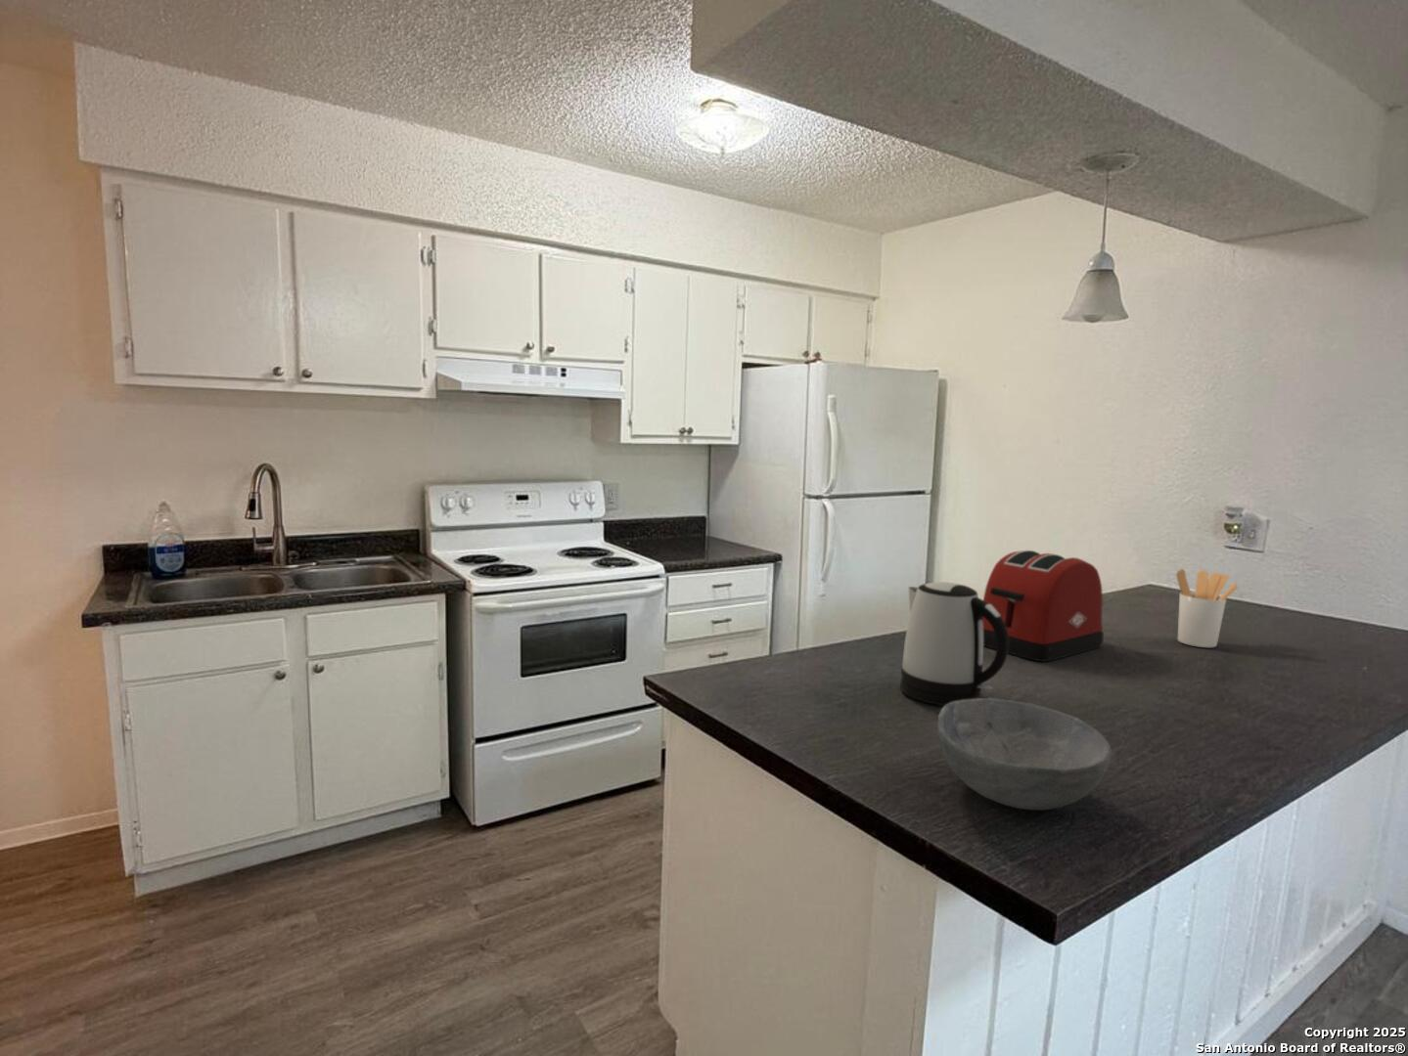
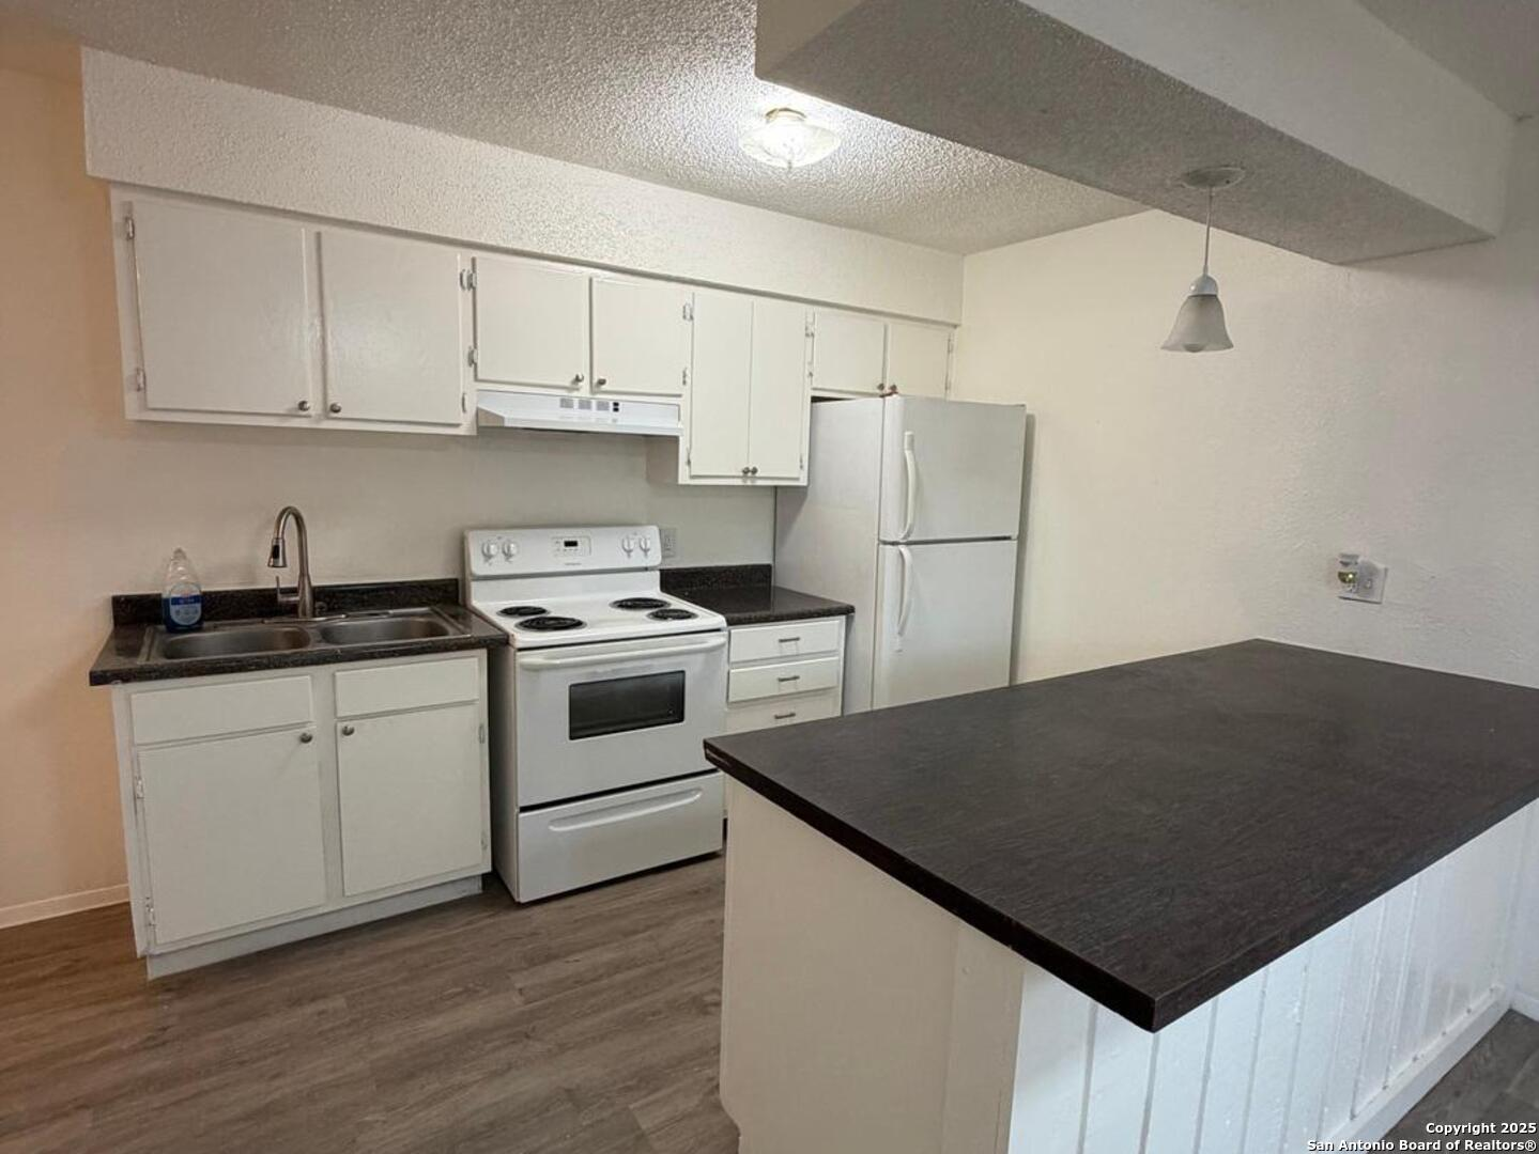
- toaster (1040, 599)
- kettle (954, 641)
- bowl (1016, 761)
- utensil holder (1204, 607)
